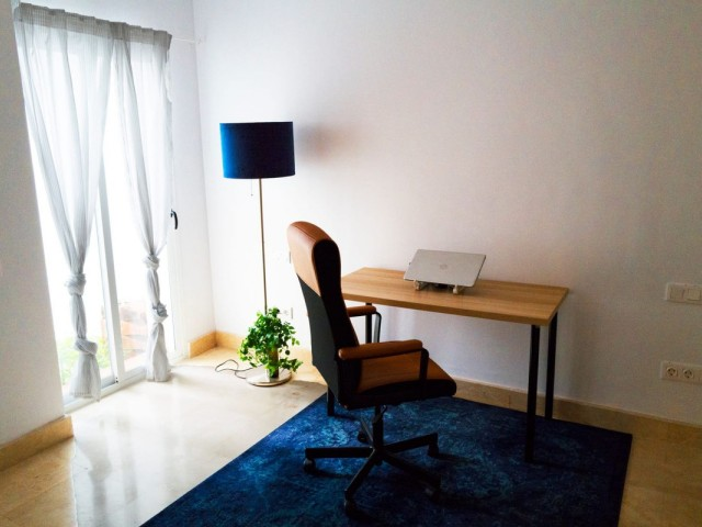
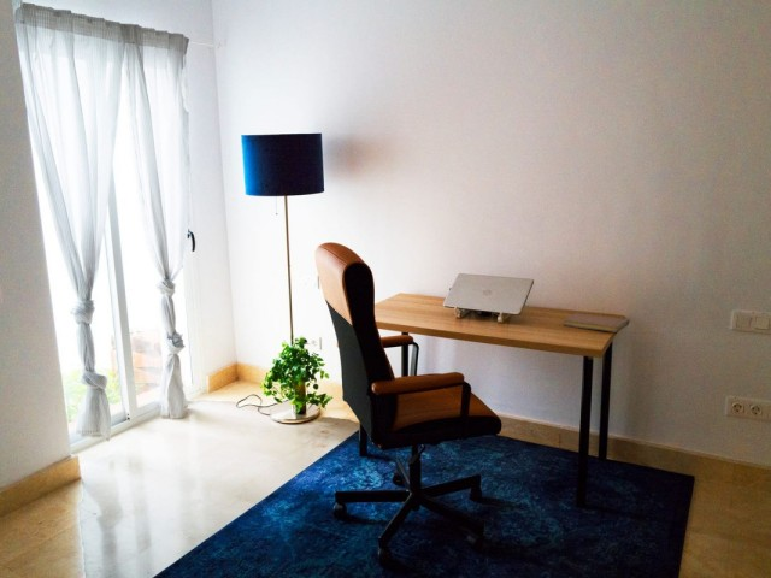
+ notebook (595, 322)
